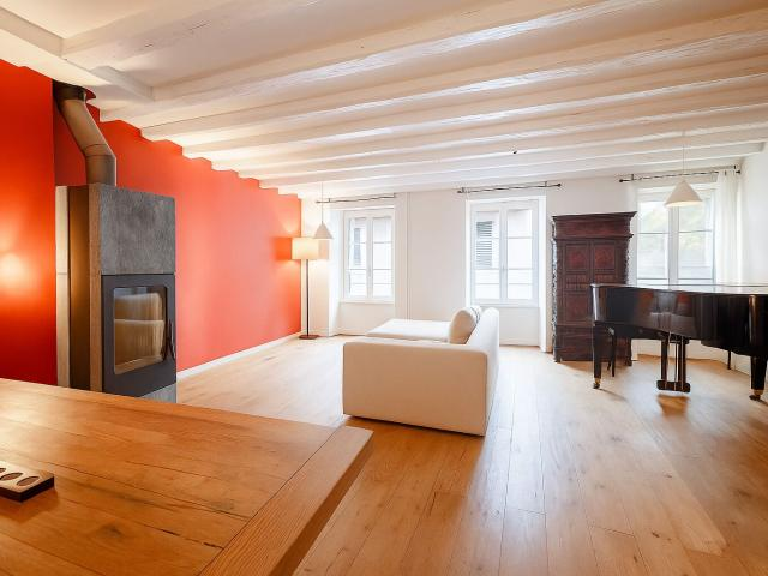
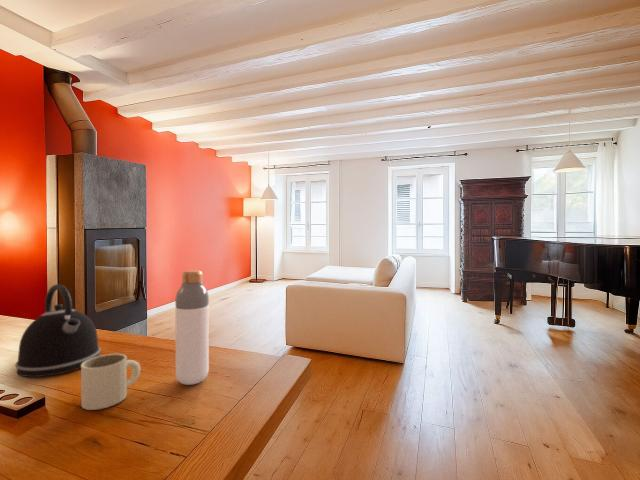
+ kettle (60, 323)
+ bottle (192, 325)
+ mug (113, 377)
